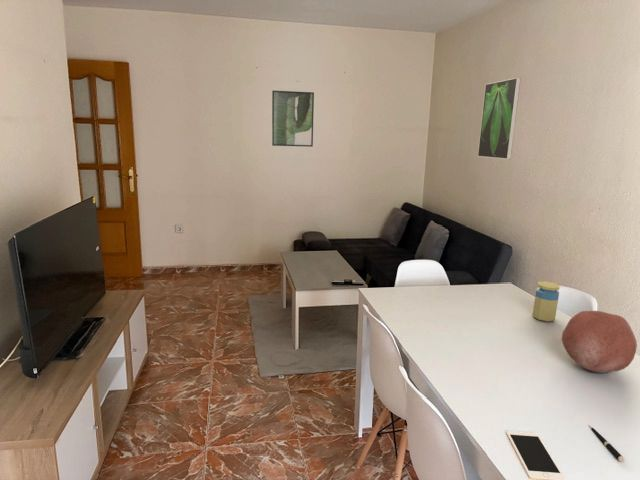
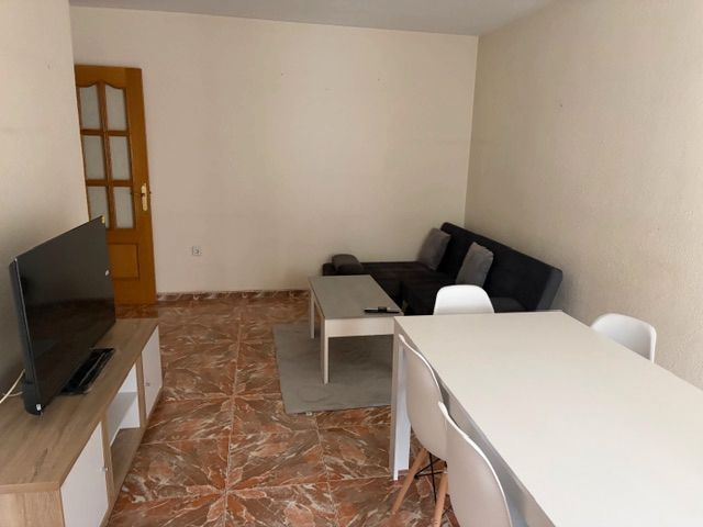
- decorative ball (598, 340)
- cell phone (533, 454)
- pen (604, 440)
- jar (546, 301)
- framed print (292, 119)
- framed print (497, 120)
